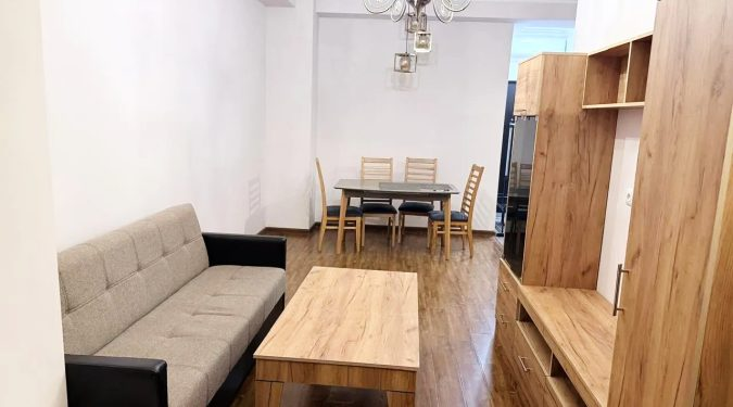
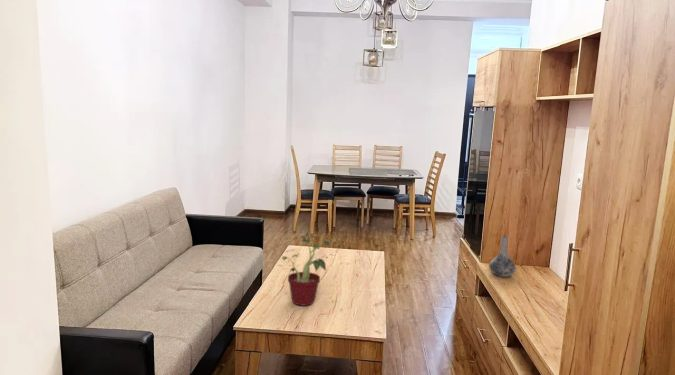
+ decorative vase (503, 255)
+ potted plant (308, 264)
